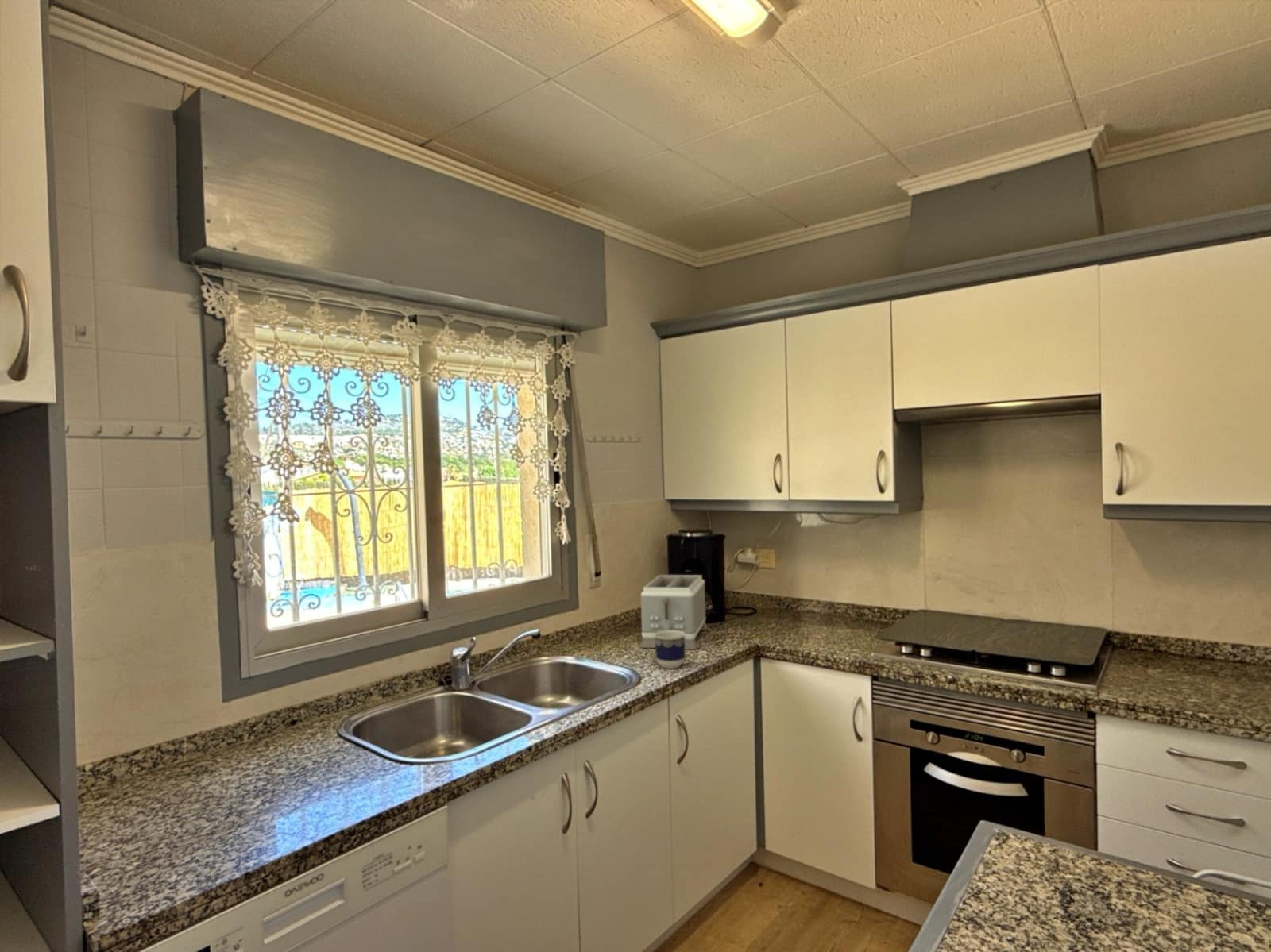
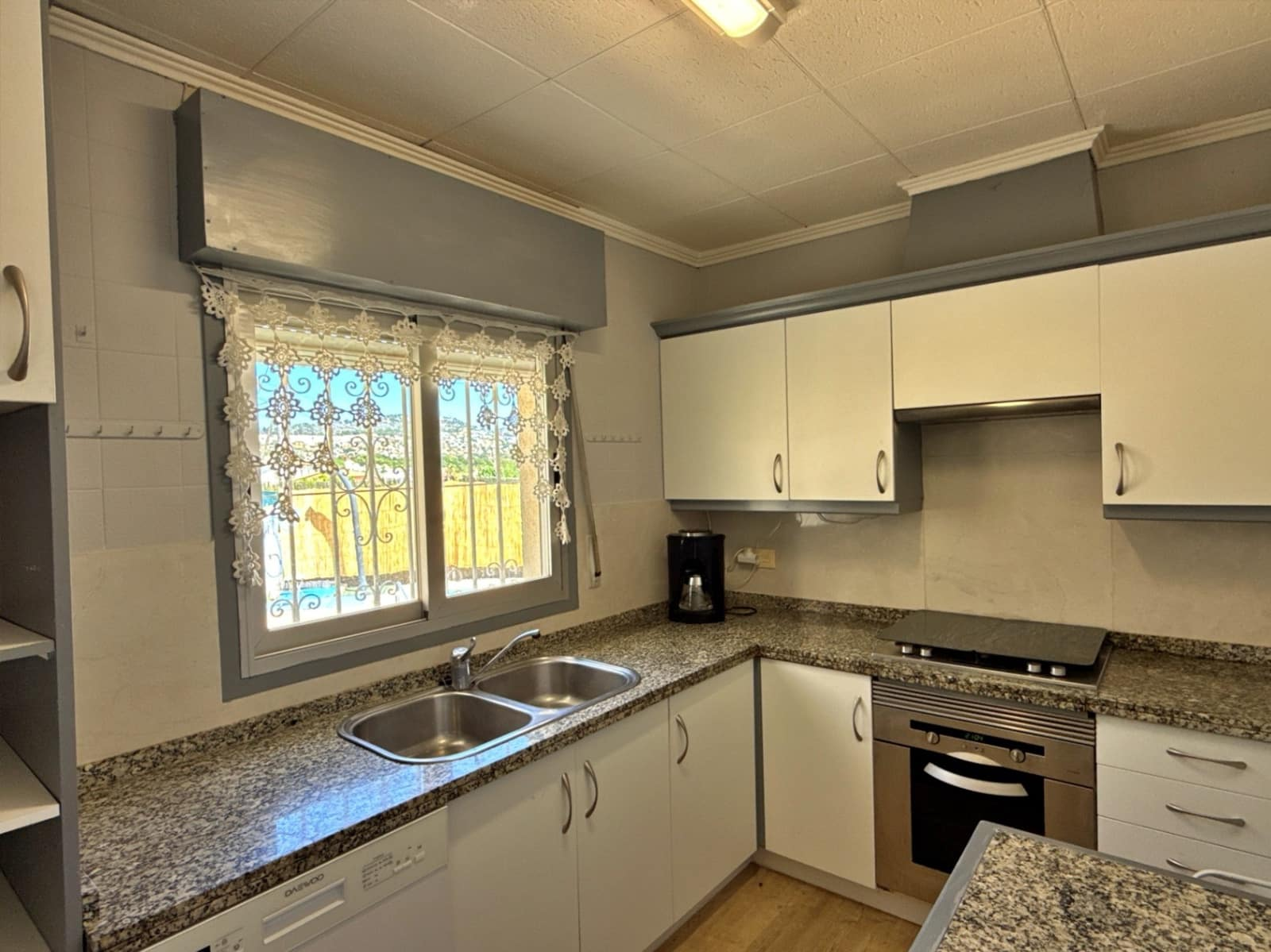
- toaster (674, 610)
- cup (668, 649)
